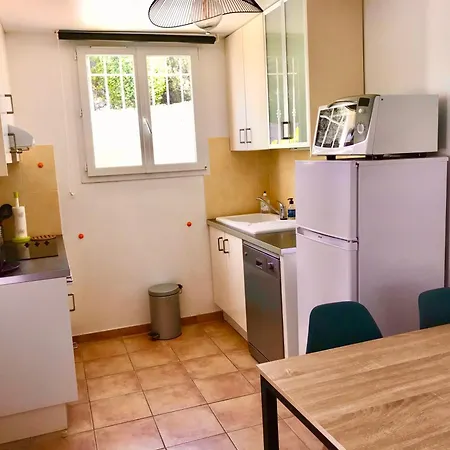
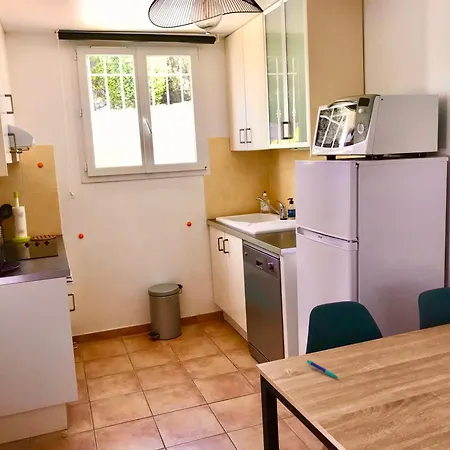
+ pen (322, 369)
